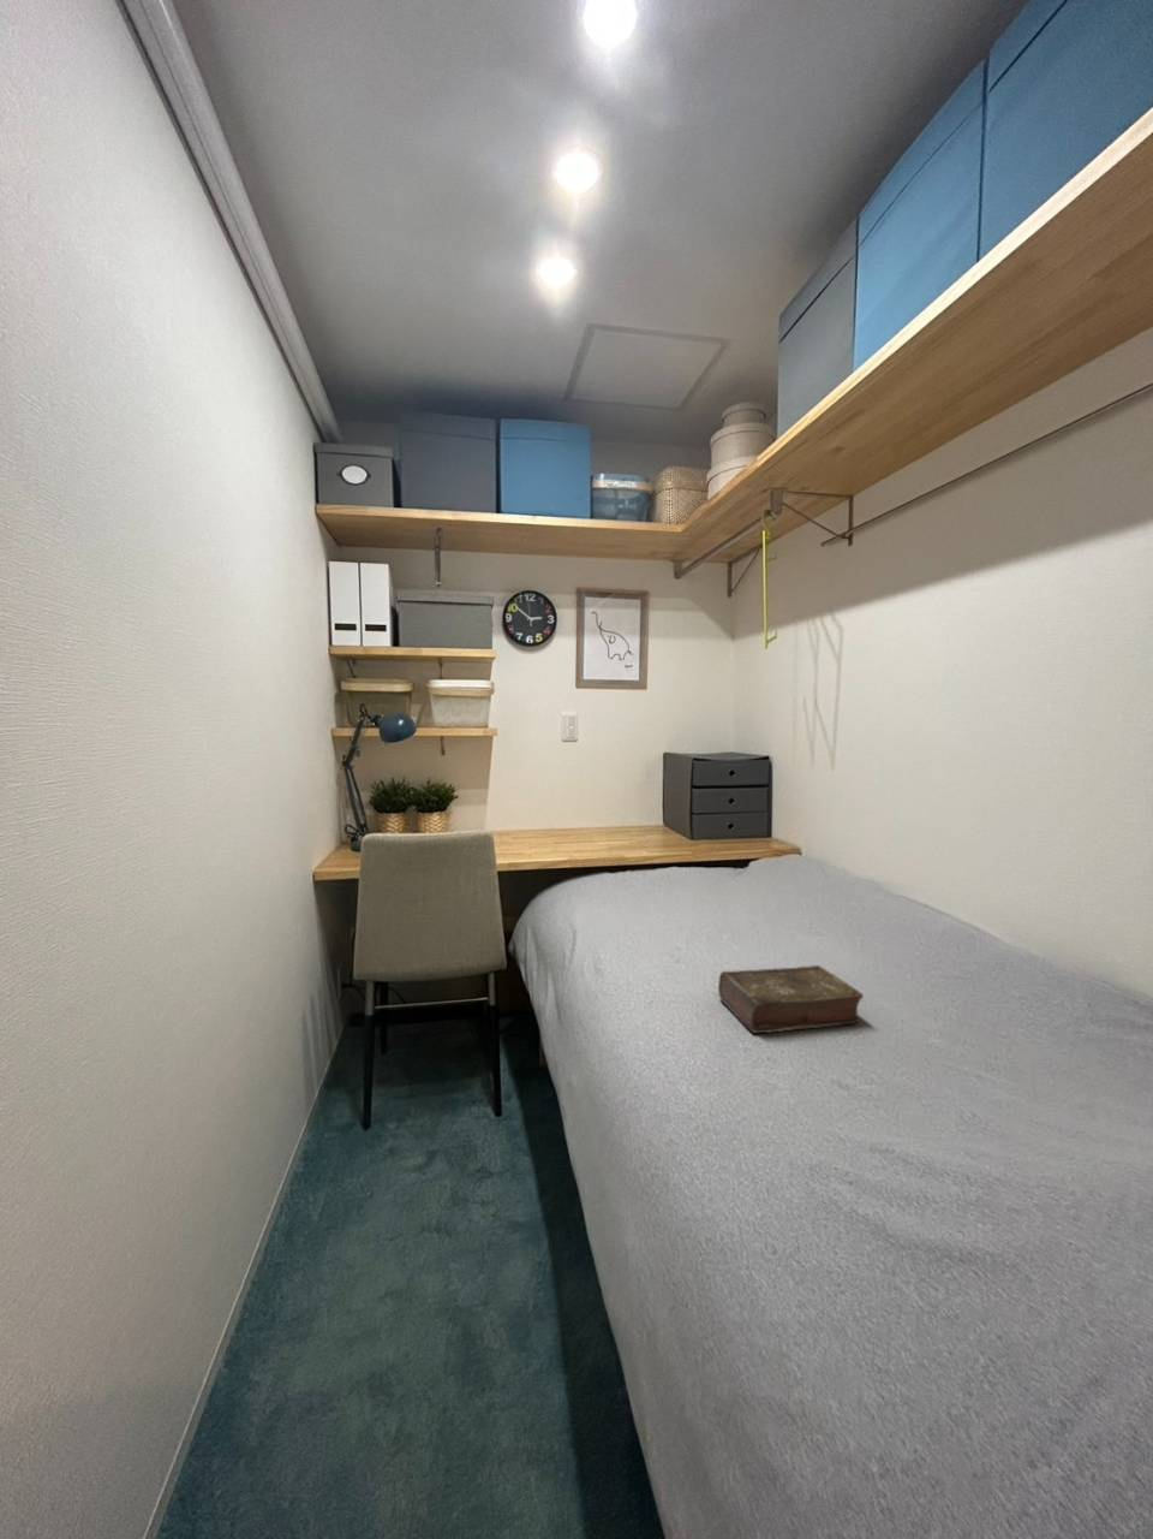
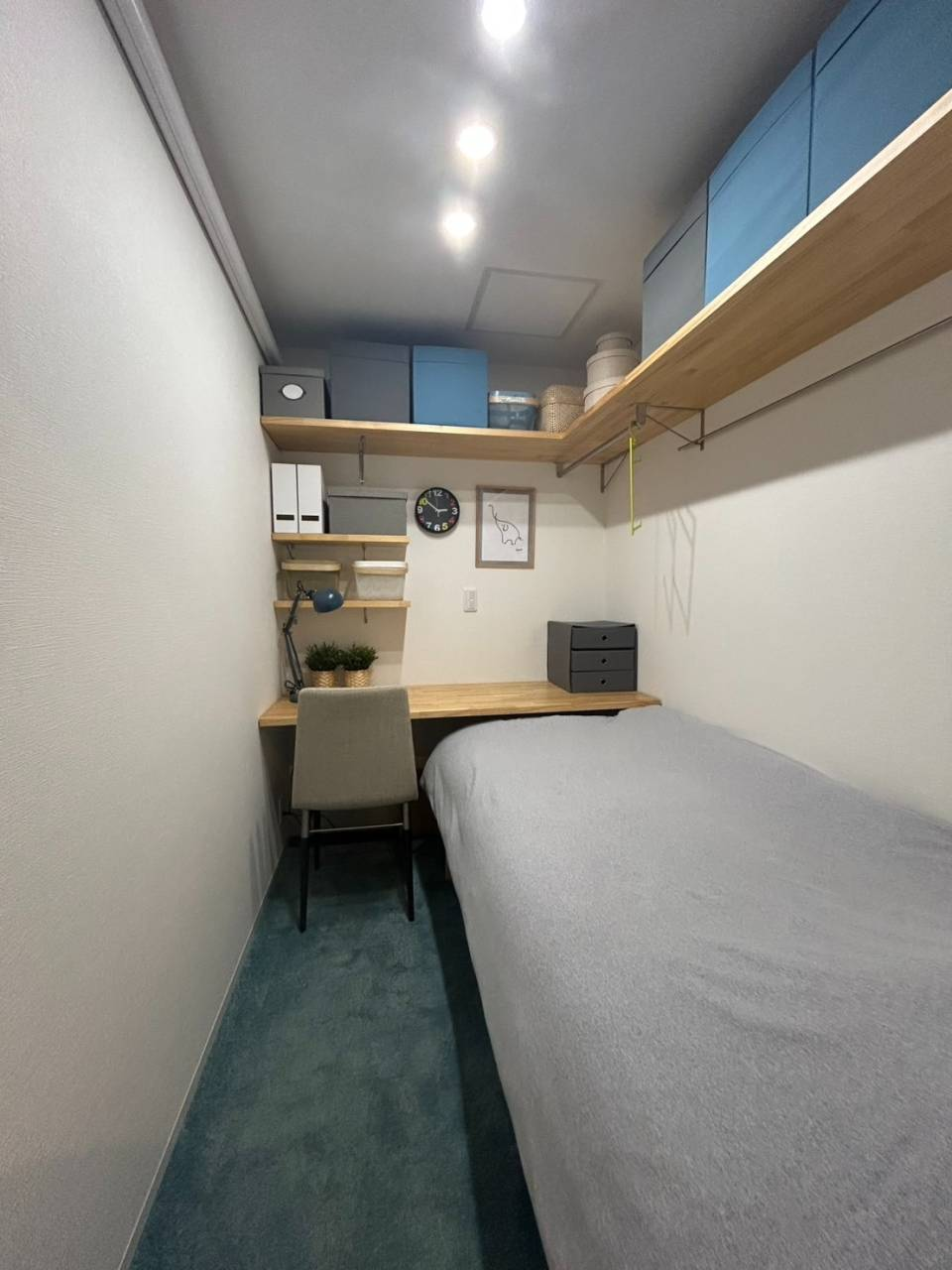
- book (787, 995)
